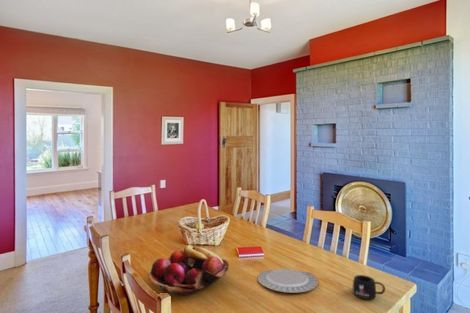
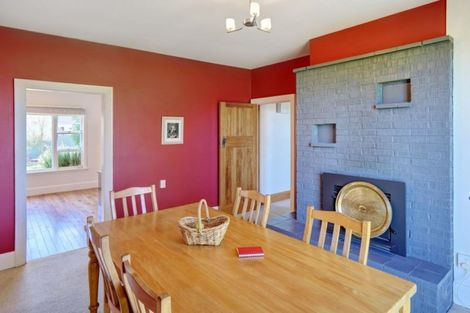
- chinaware (287, 277)
- mug (368, 287)
- fruit basket (190, 266)
